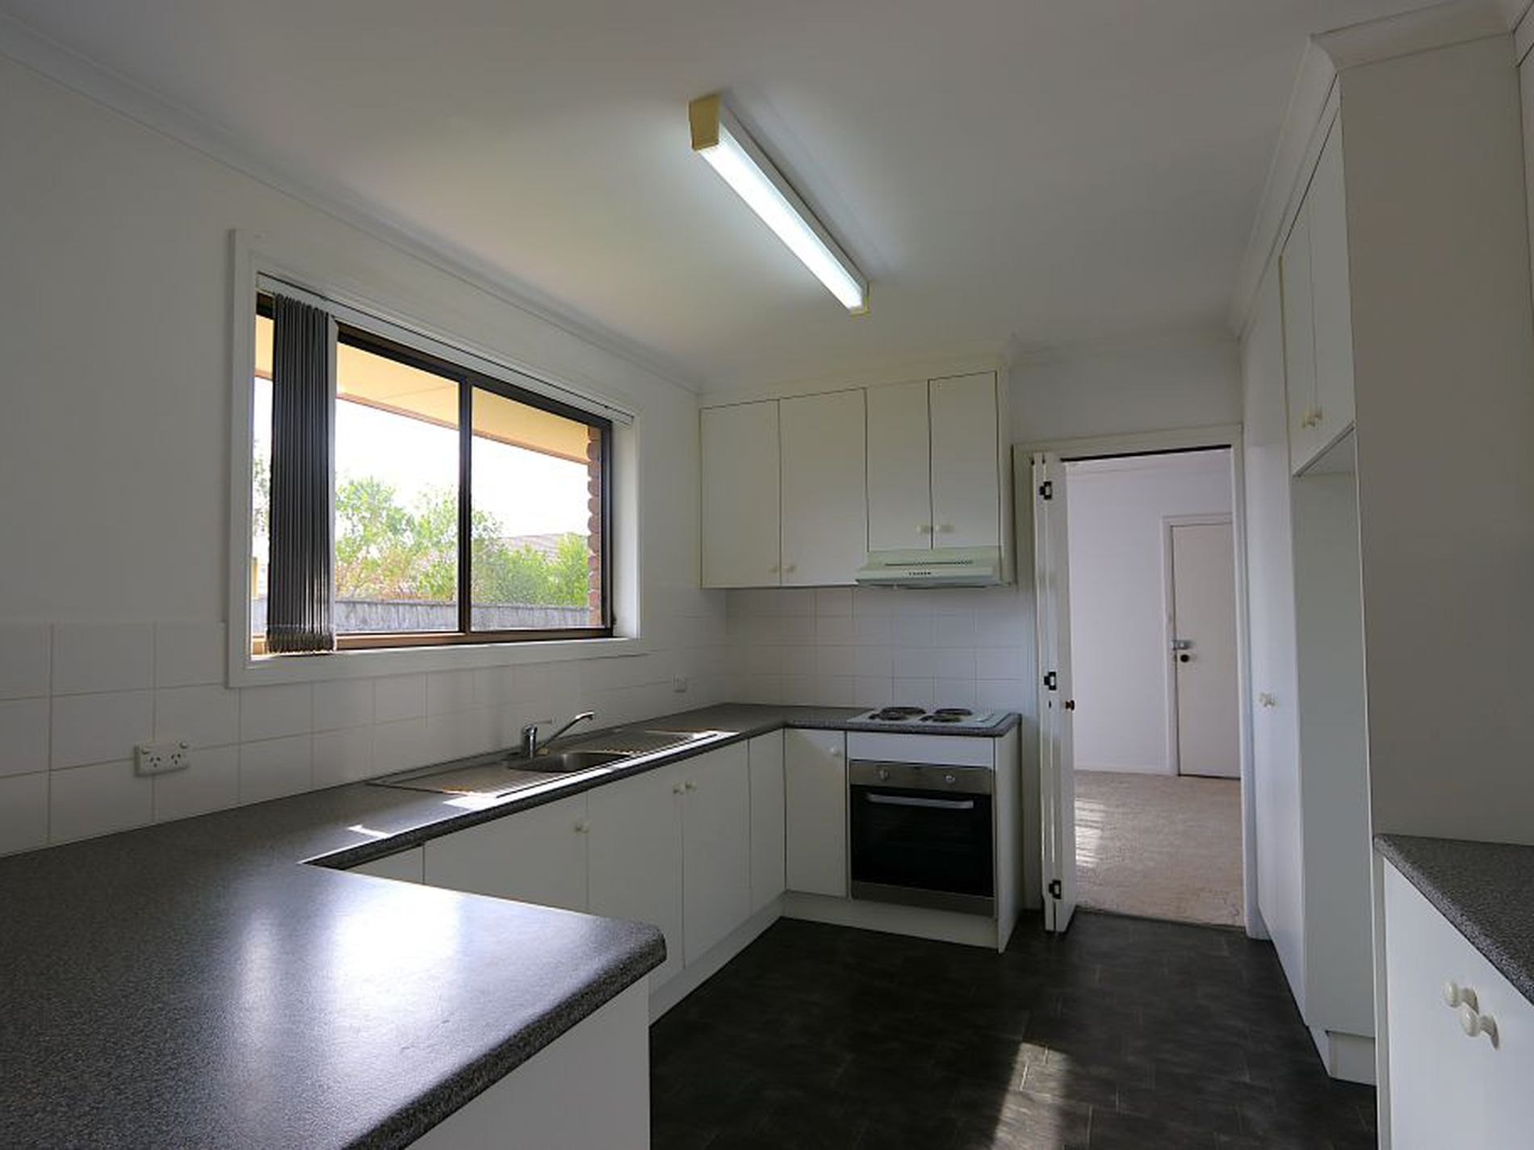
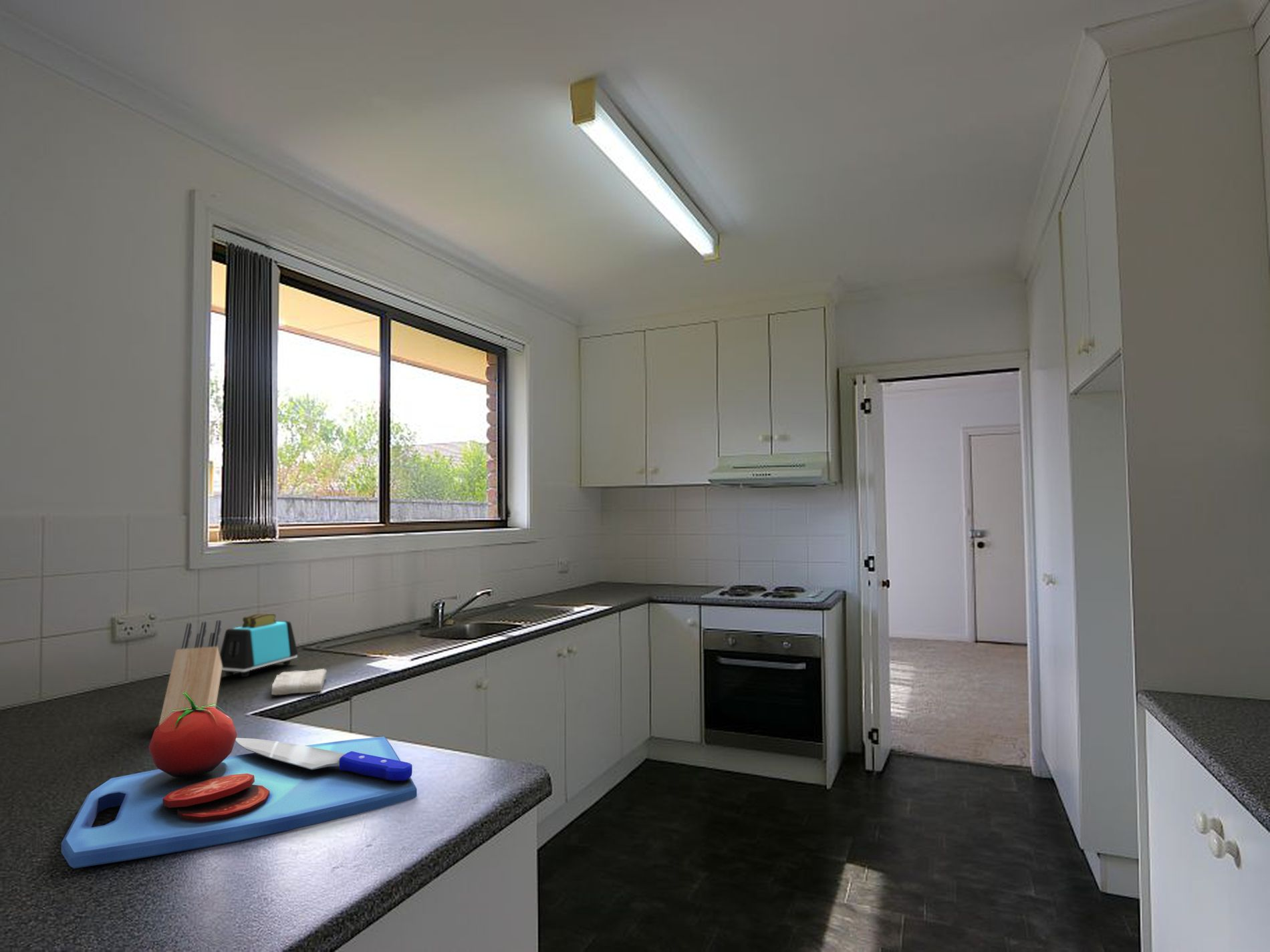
+ knife block (194, 673)
+ toaster (259, 641)
+ chopping board (253, 742)
+ washcloth (300, 681)
